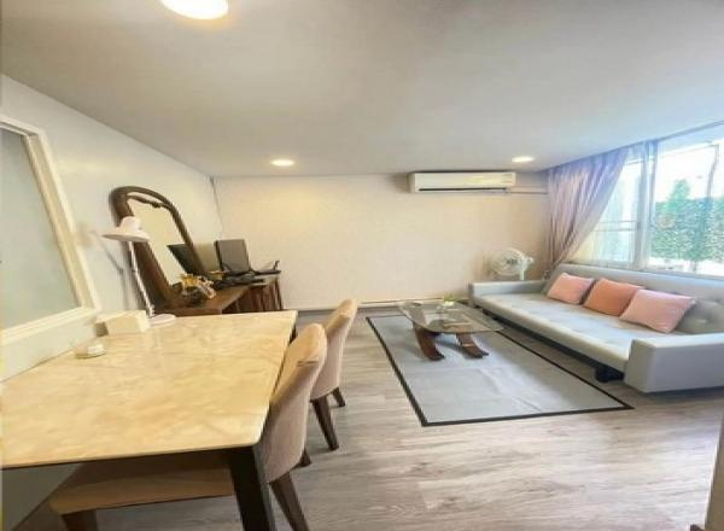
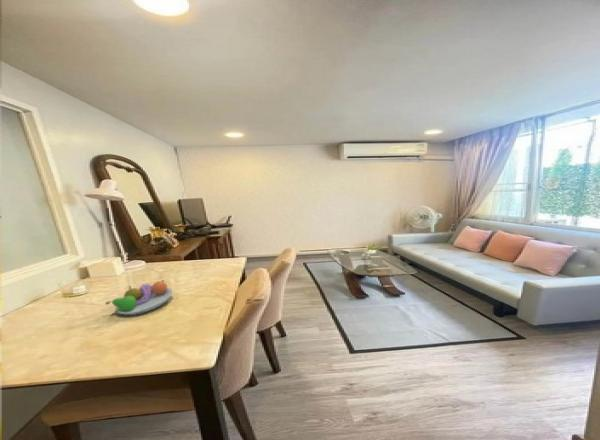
+ fruit bowl (142, 295)
